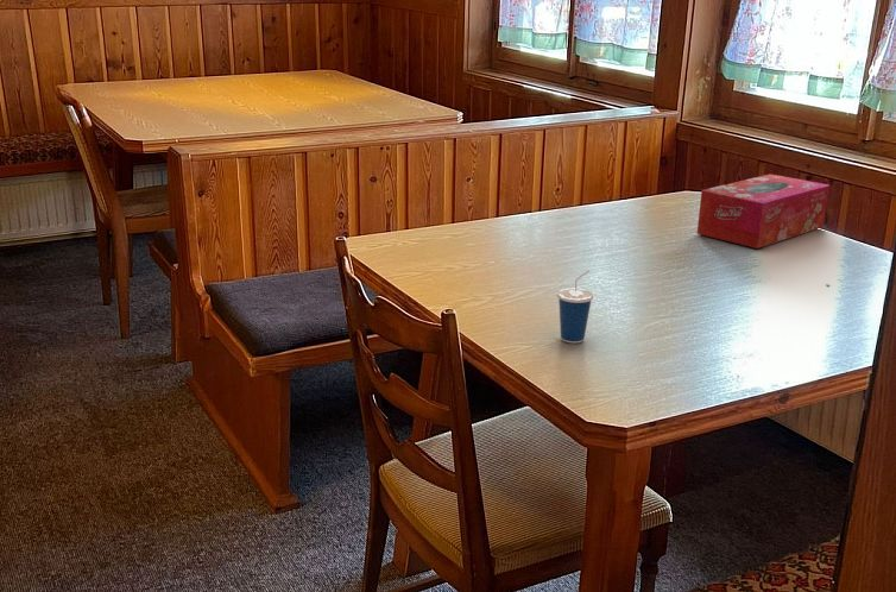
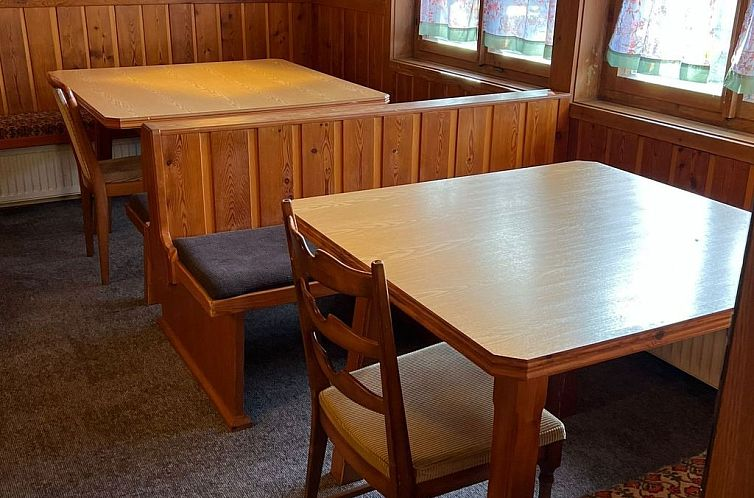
- cup (574, 303)
- tissue box (764, 208)
